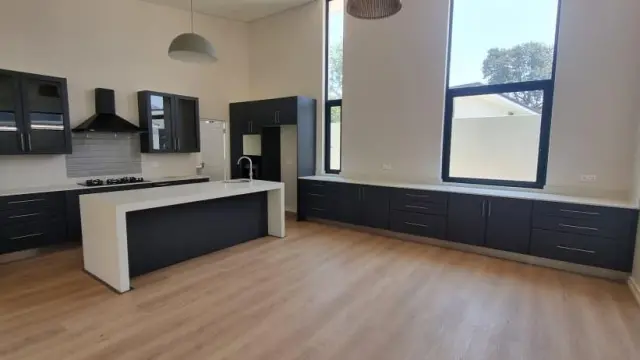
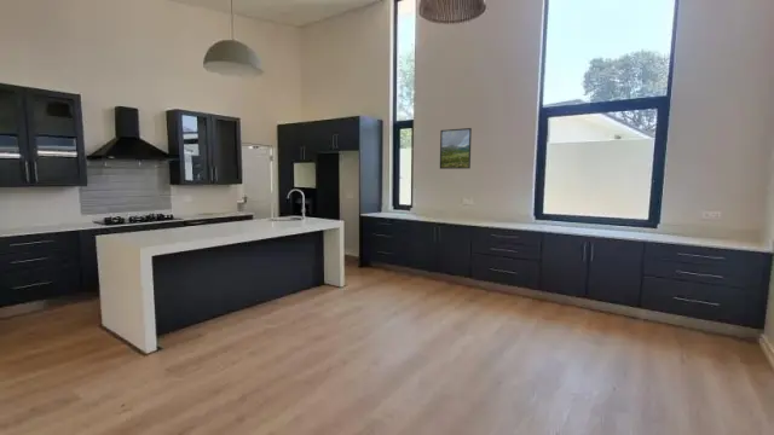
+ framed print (455, 149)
